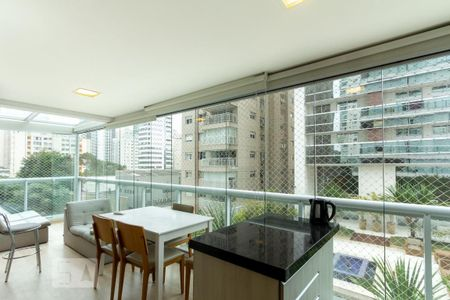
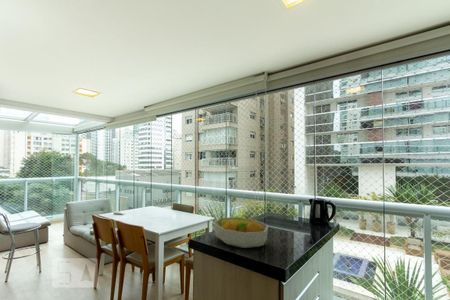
+ fruit bowl (240, 228)
